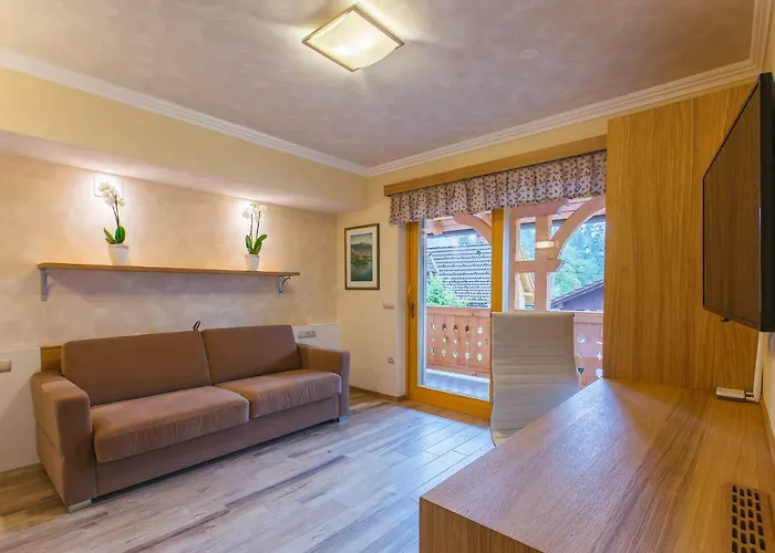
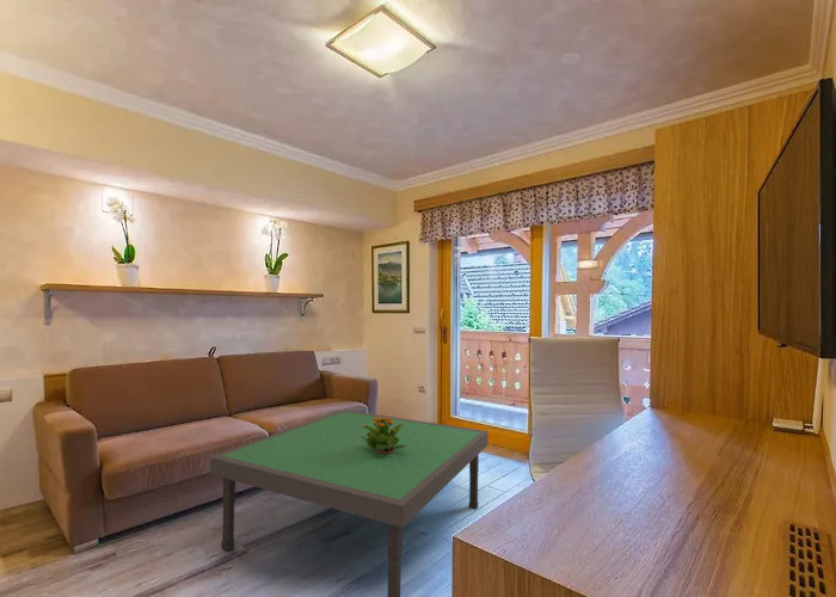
+ coffee table (363, 484)
+ potted flower (385, 433)
